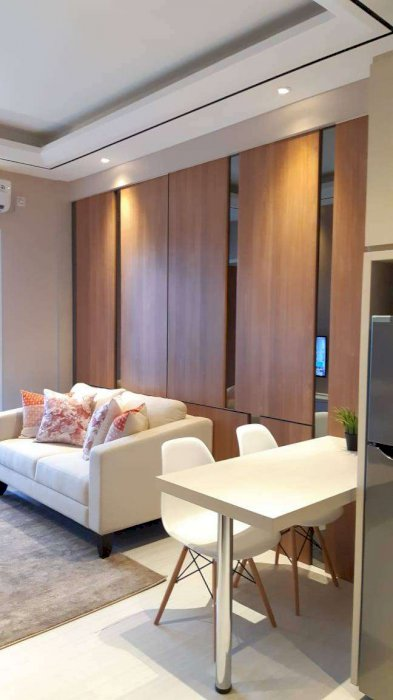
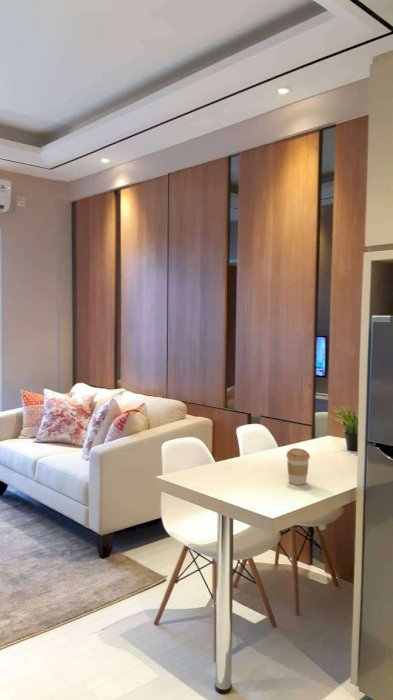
+ coffee cup (297, 466)
